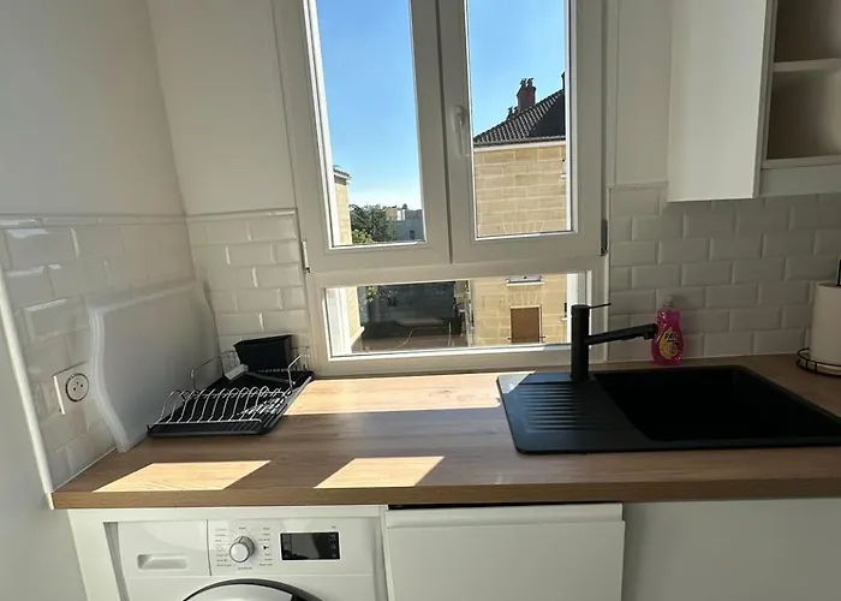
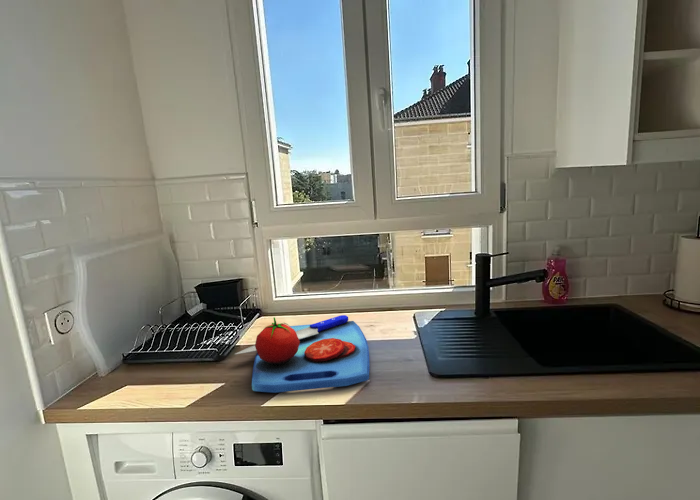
+ chopping board (301, 330)
